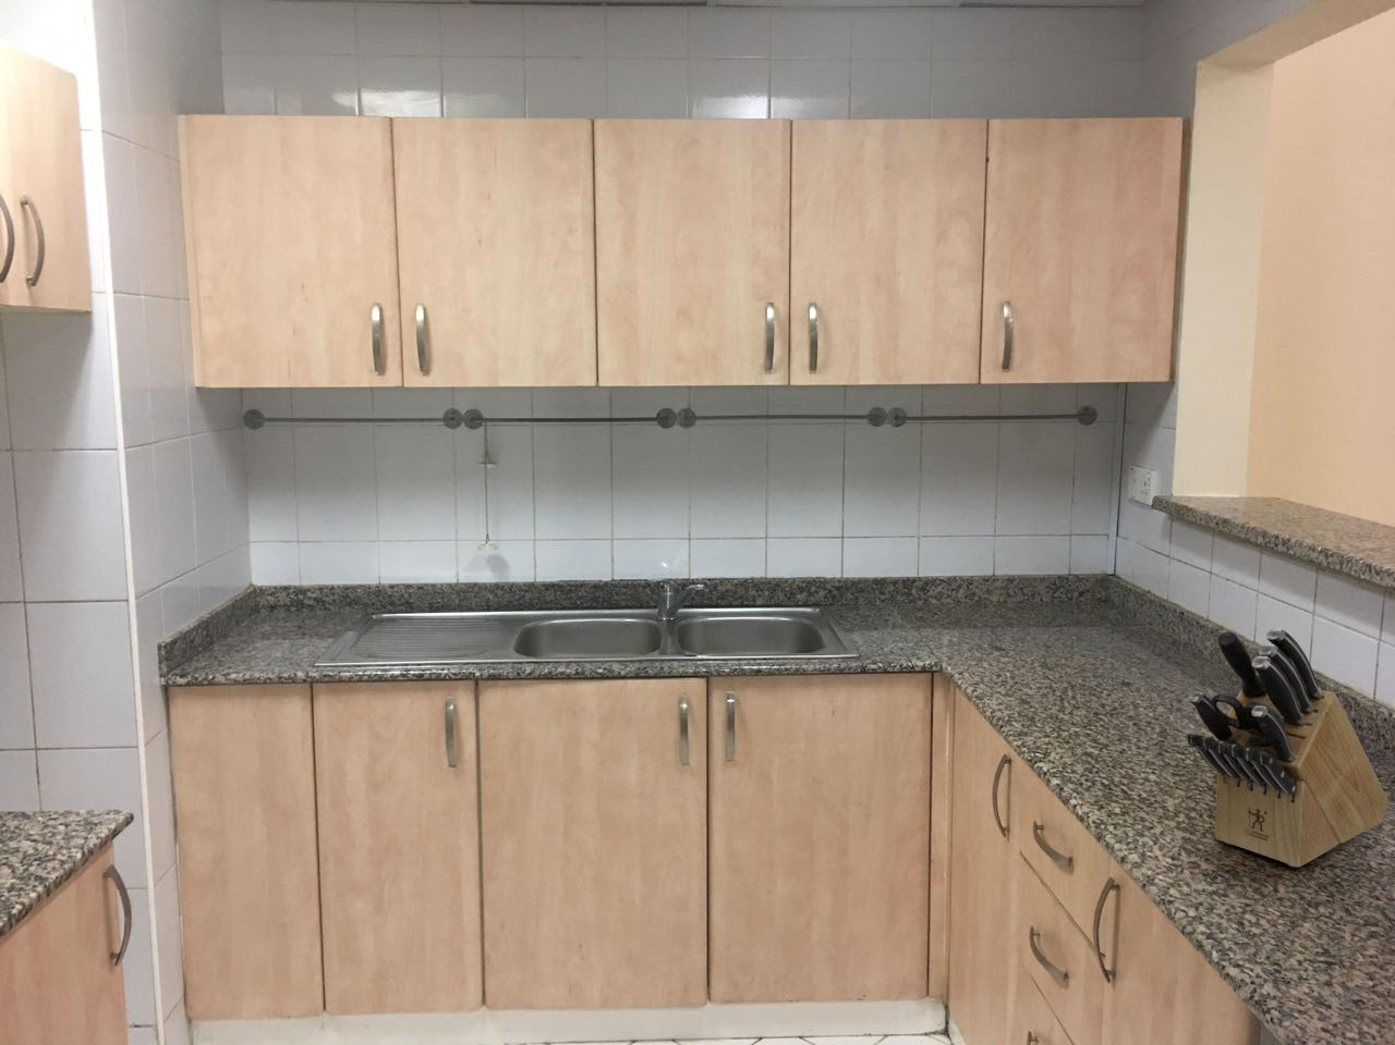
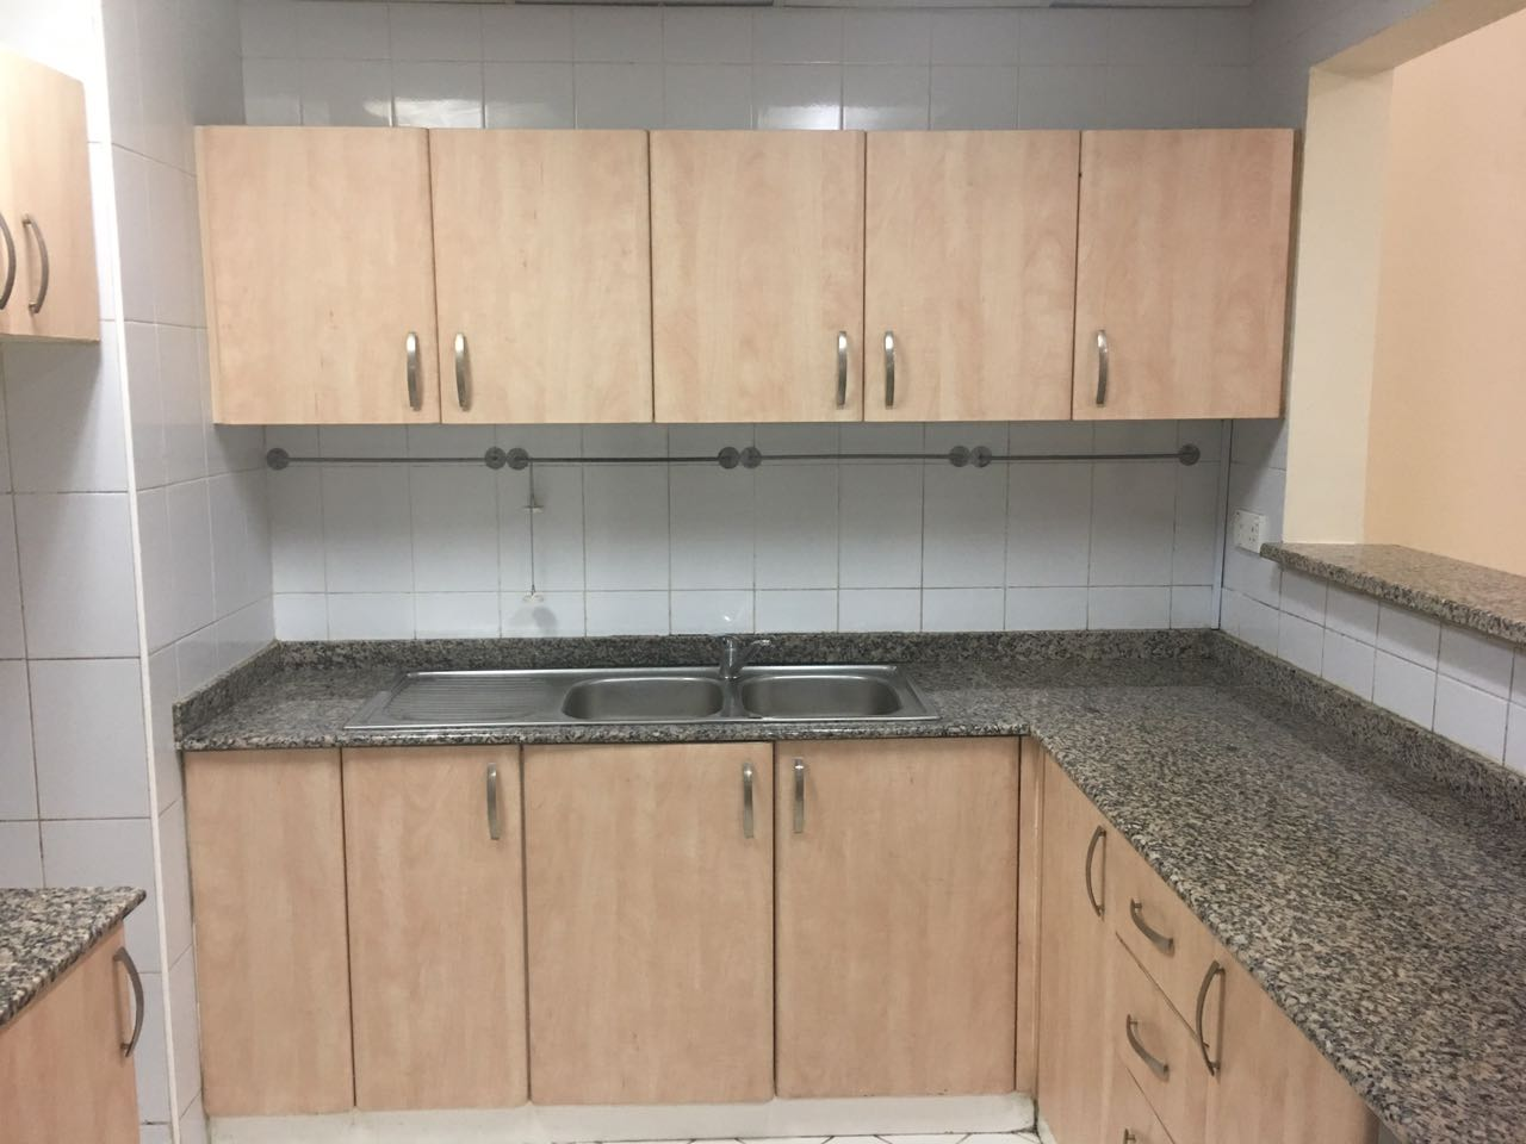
- knife block (1293, 728)
